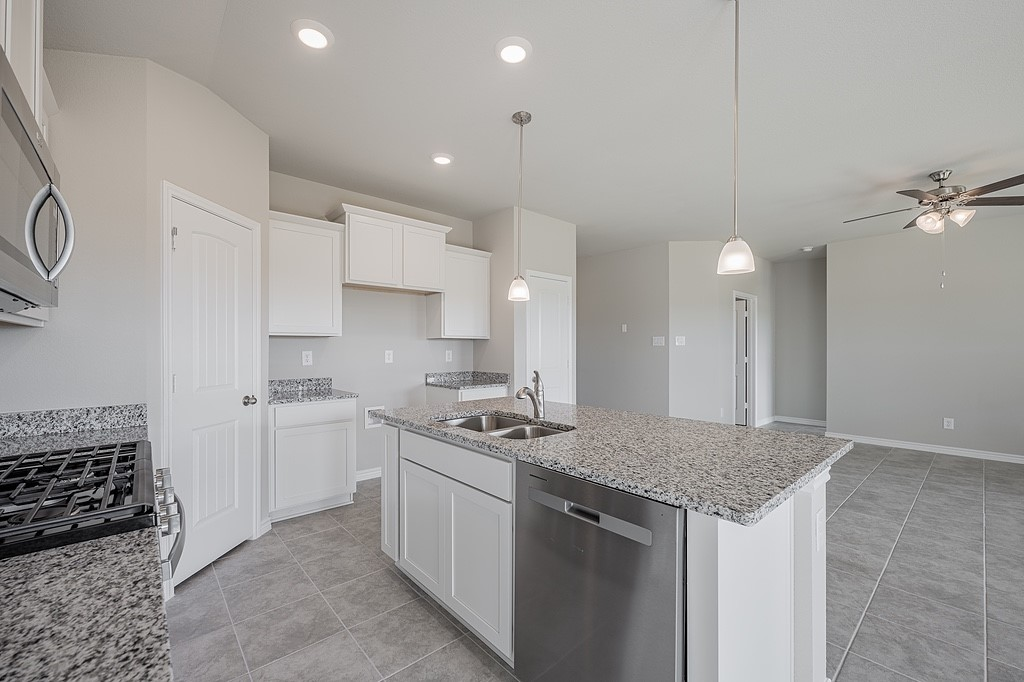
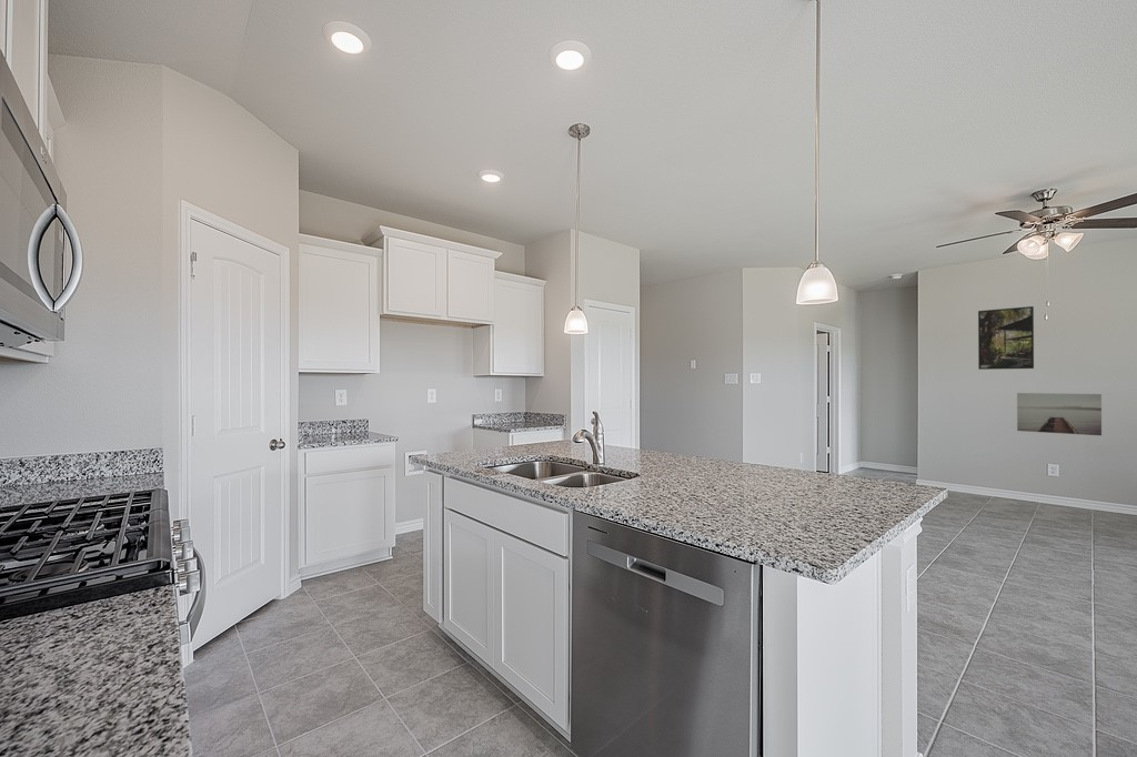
+ wall art (1057, 413)
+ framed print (1005, 339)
